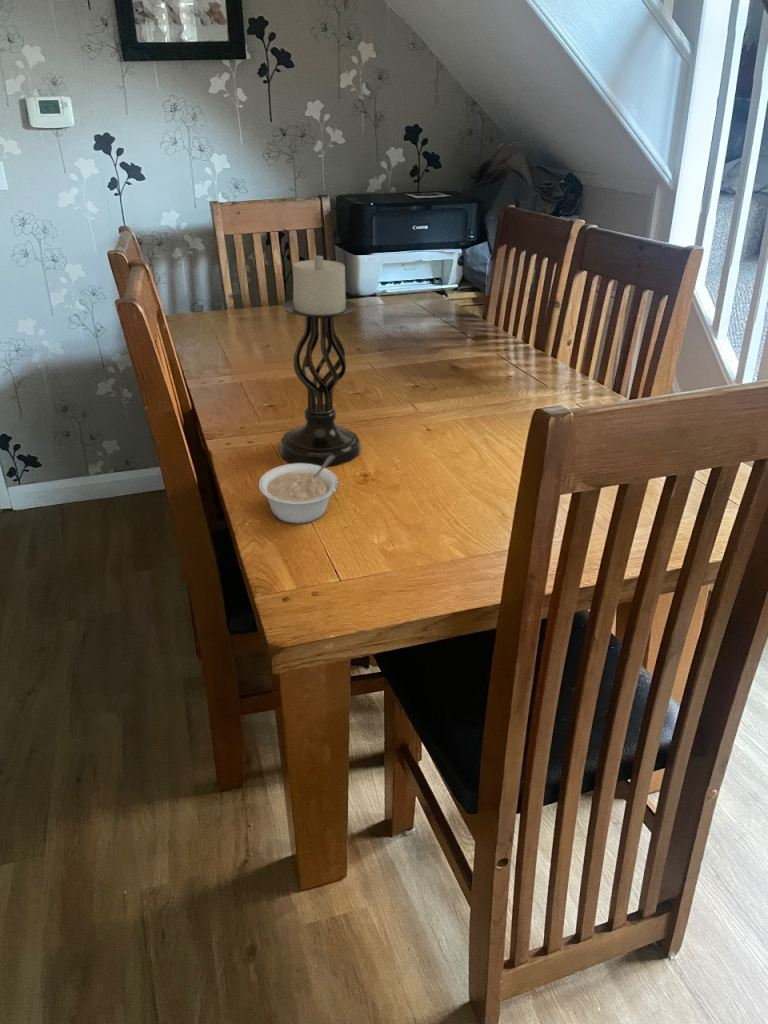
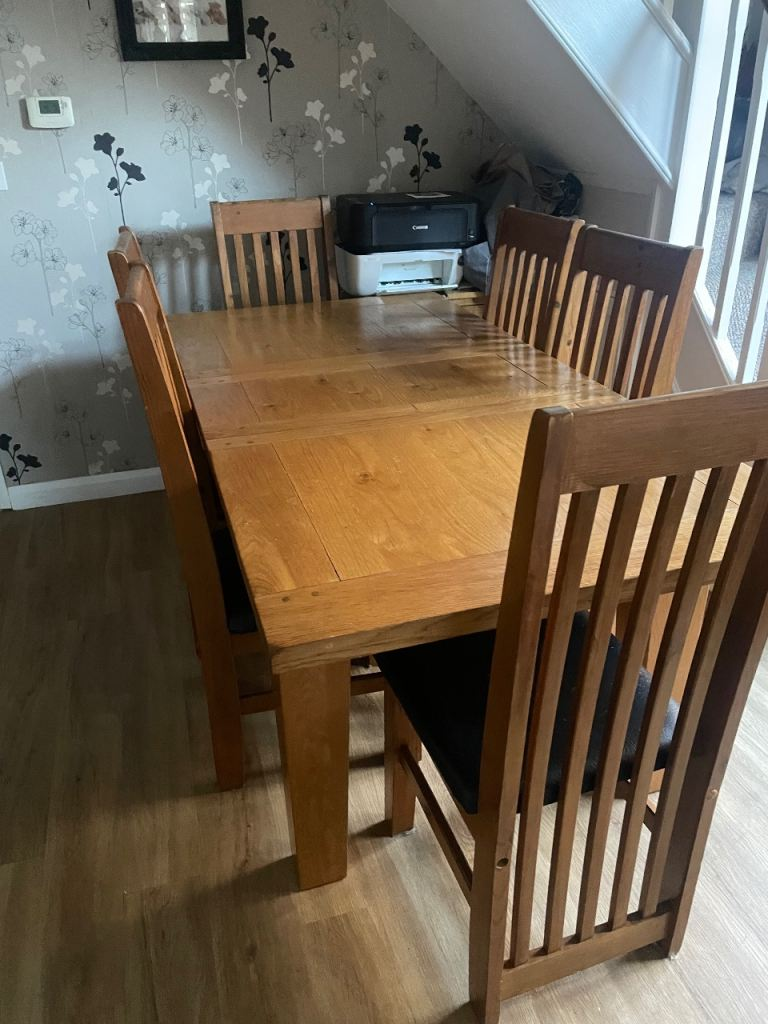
- legume (299, 491)
- candle holder (321, 359)
